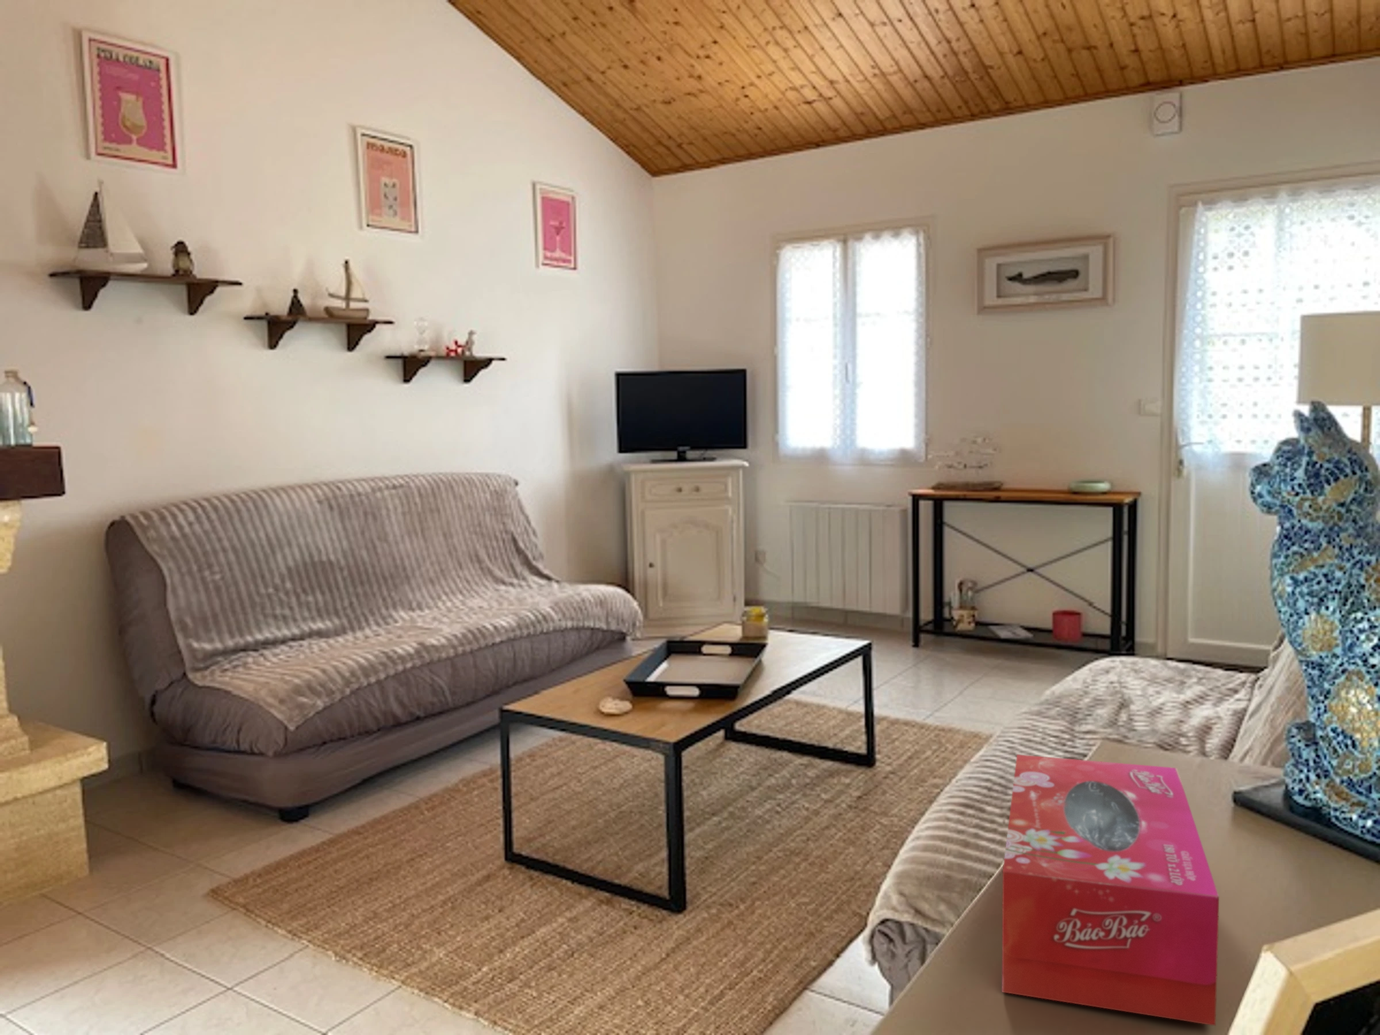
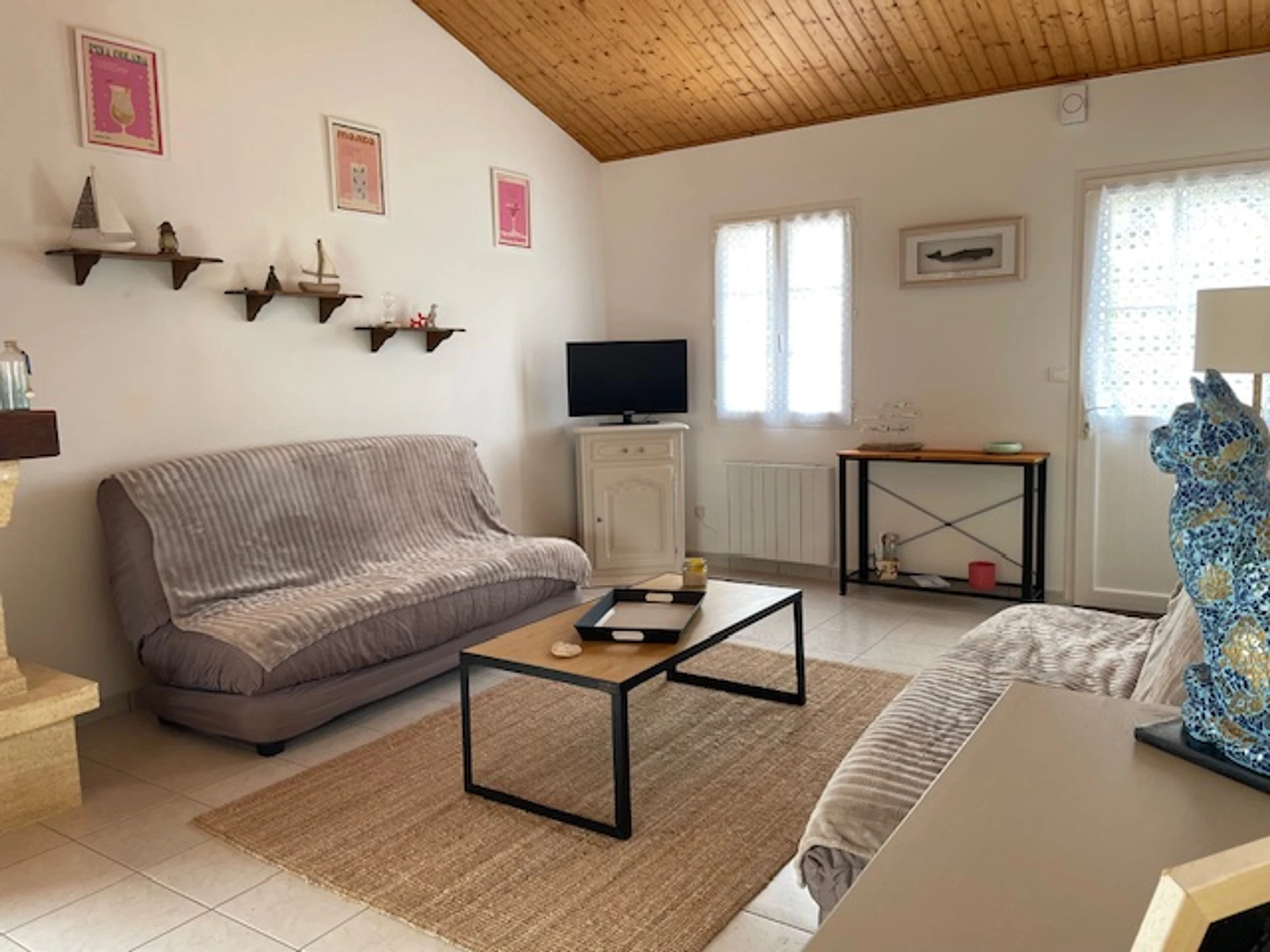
- tissue box (1100, 868)
